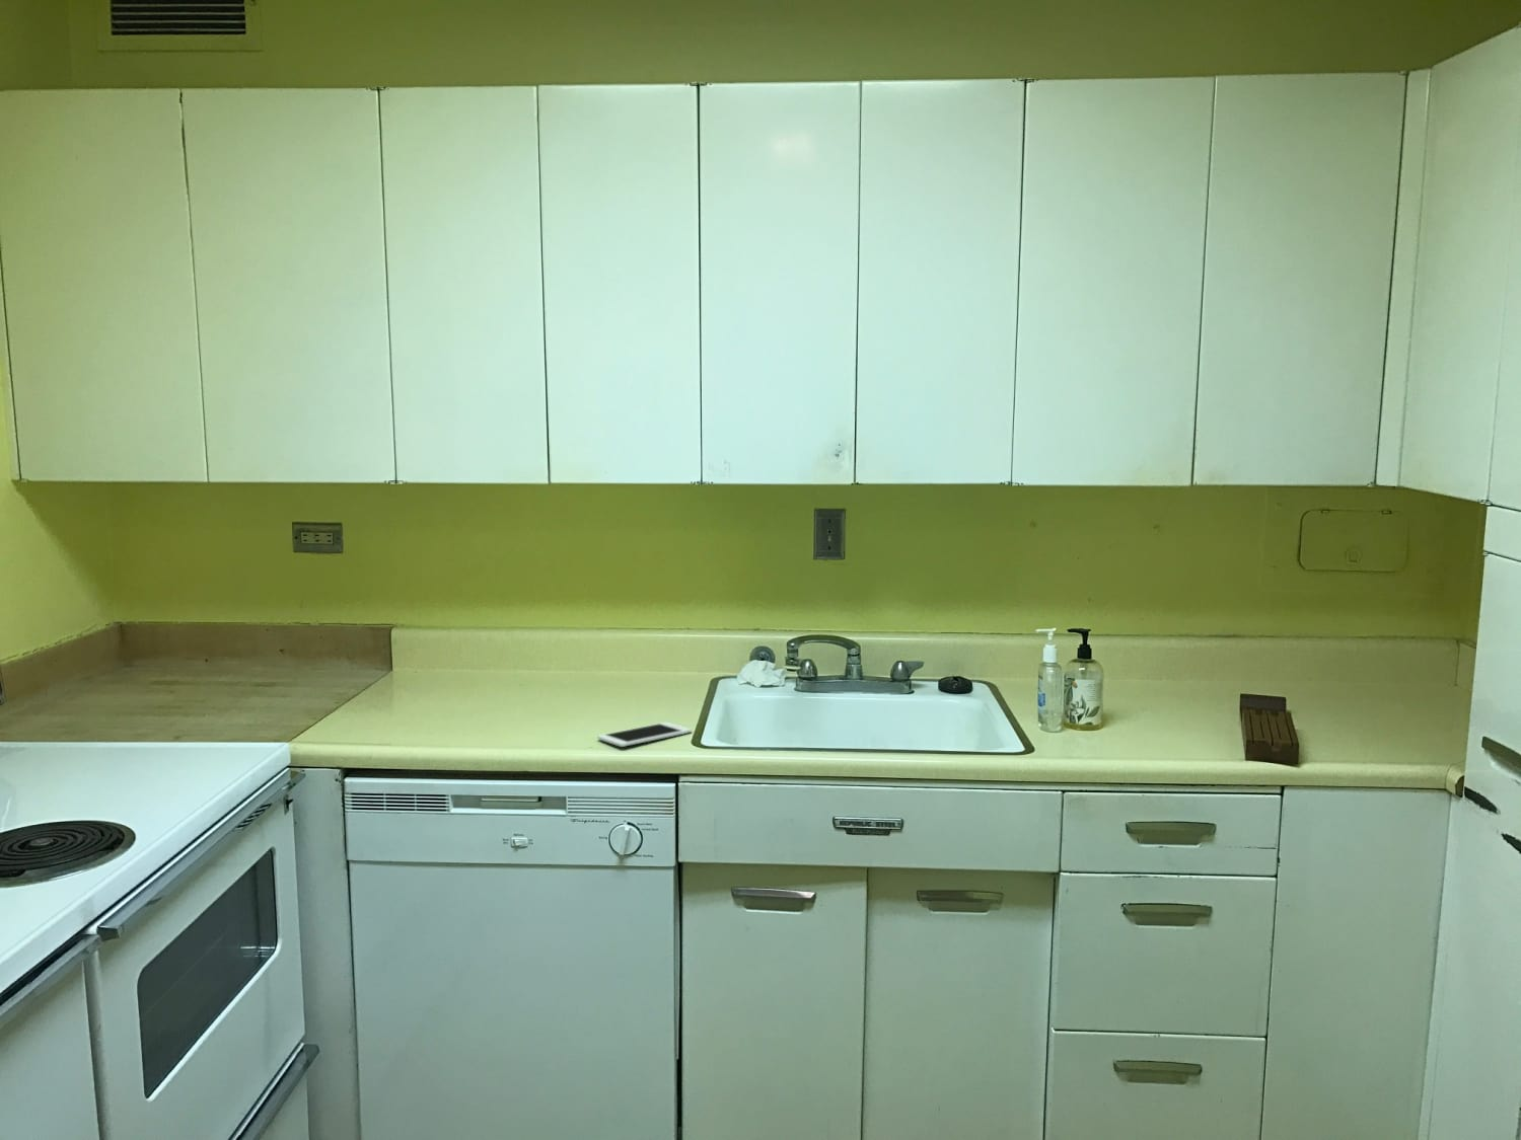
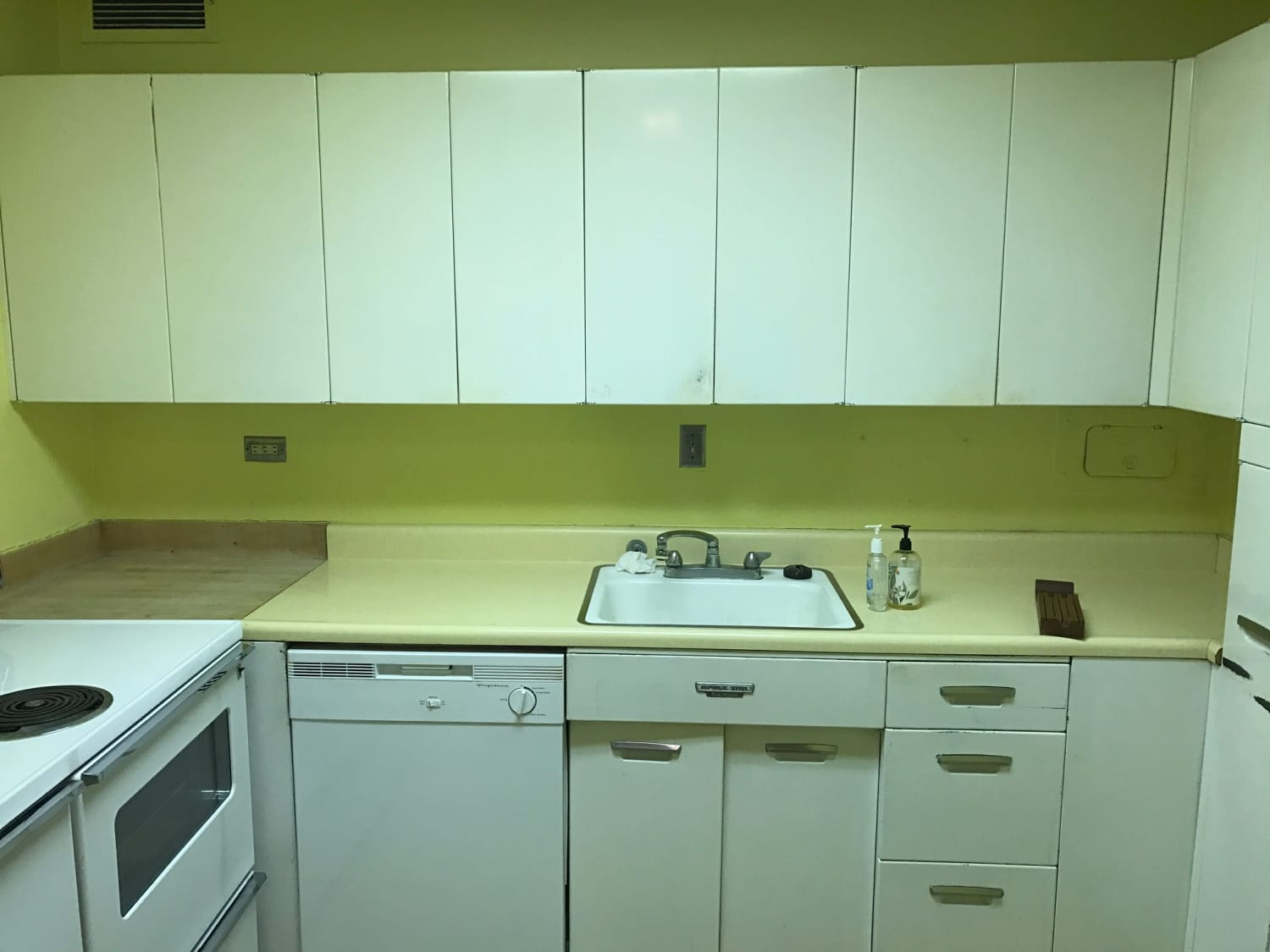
- cell phone (644, 734)
